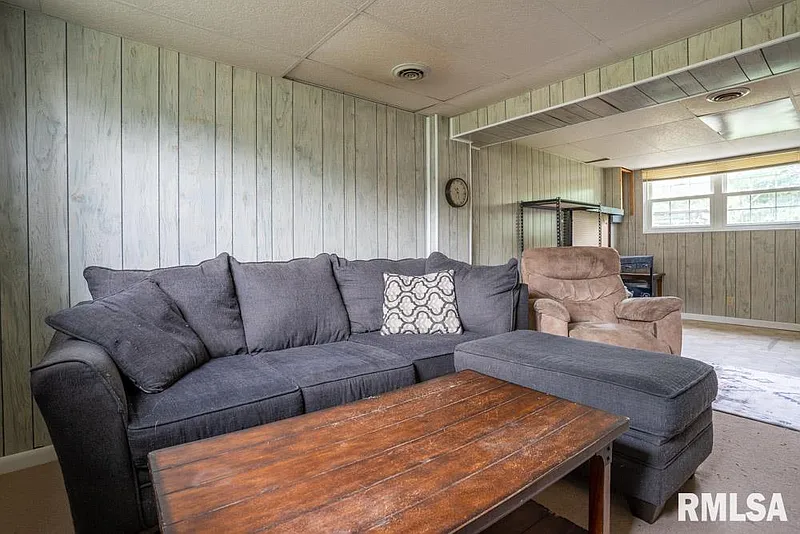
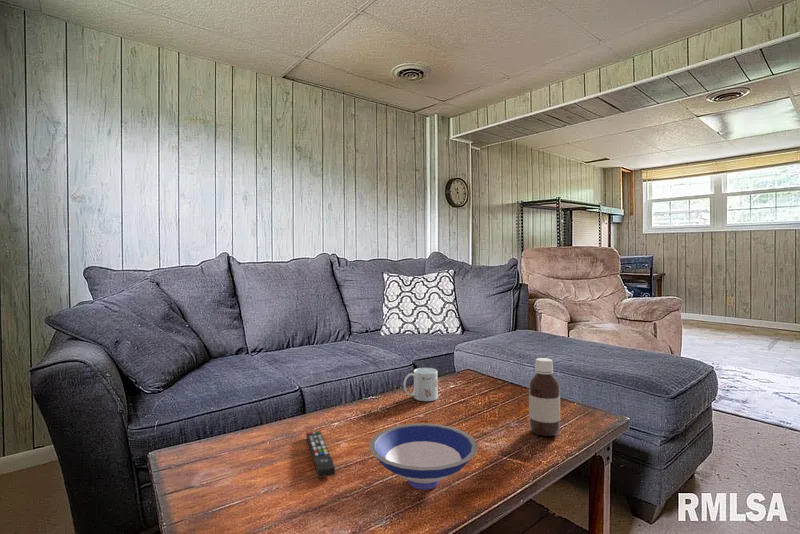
+ mug (420, 384)
+ bowl (423, 462)
+ remote control (319, 451)
+ bottle (544, 395)
